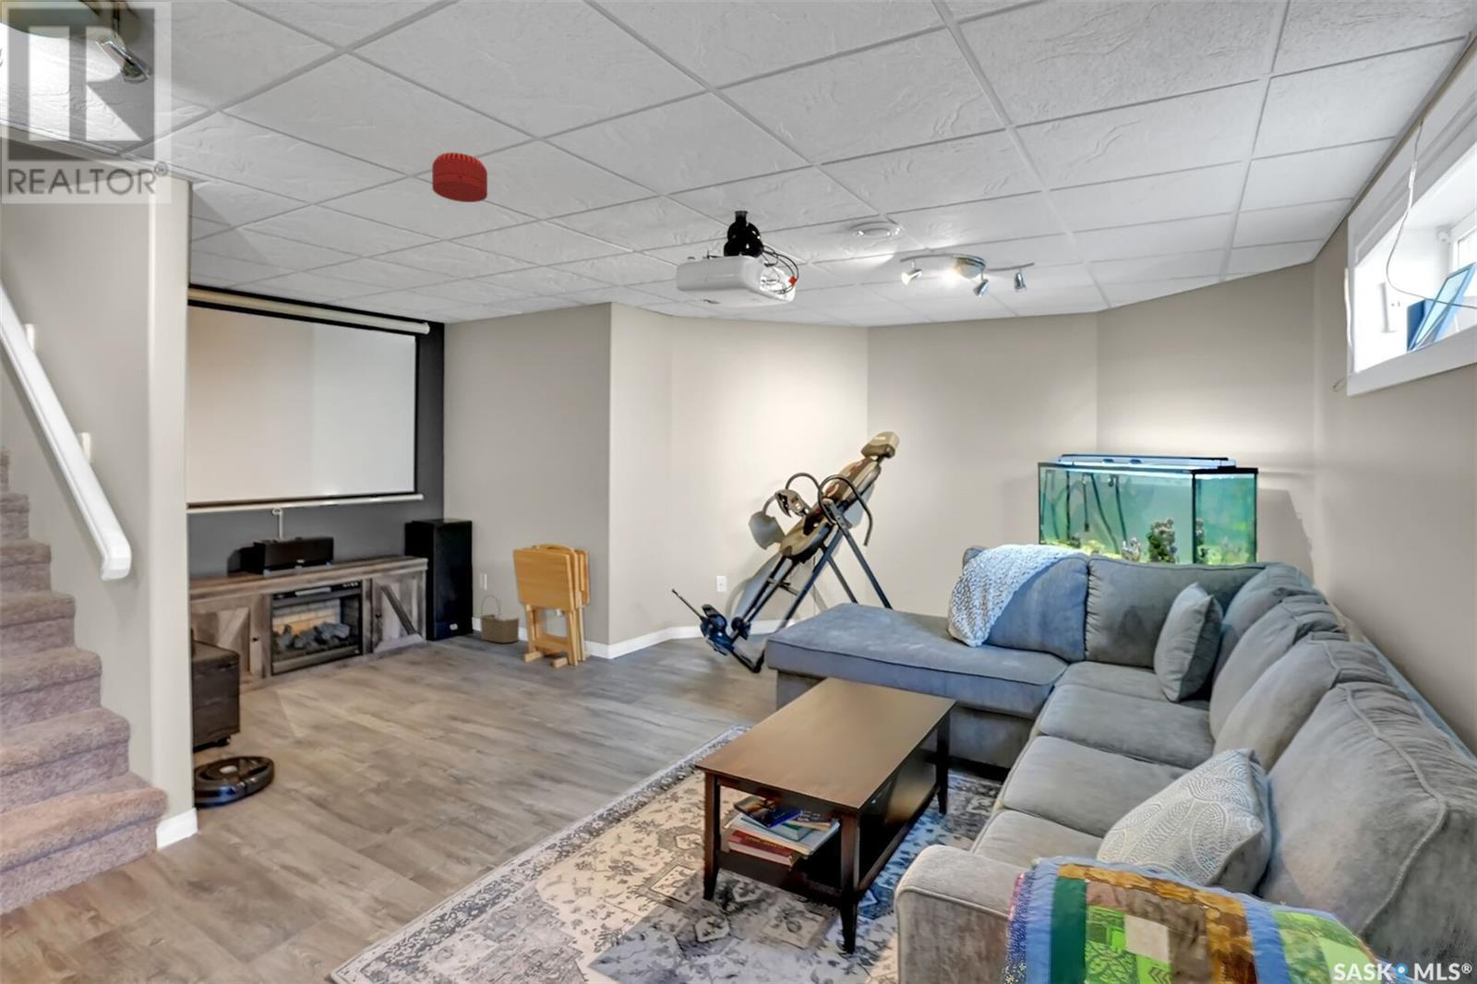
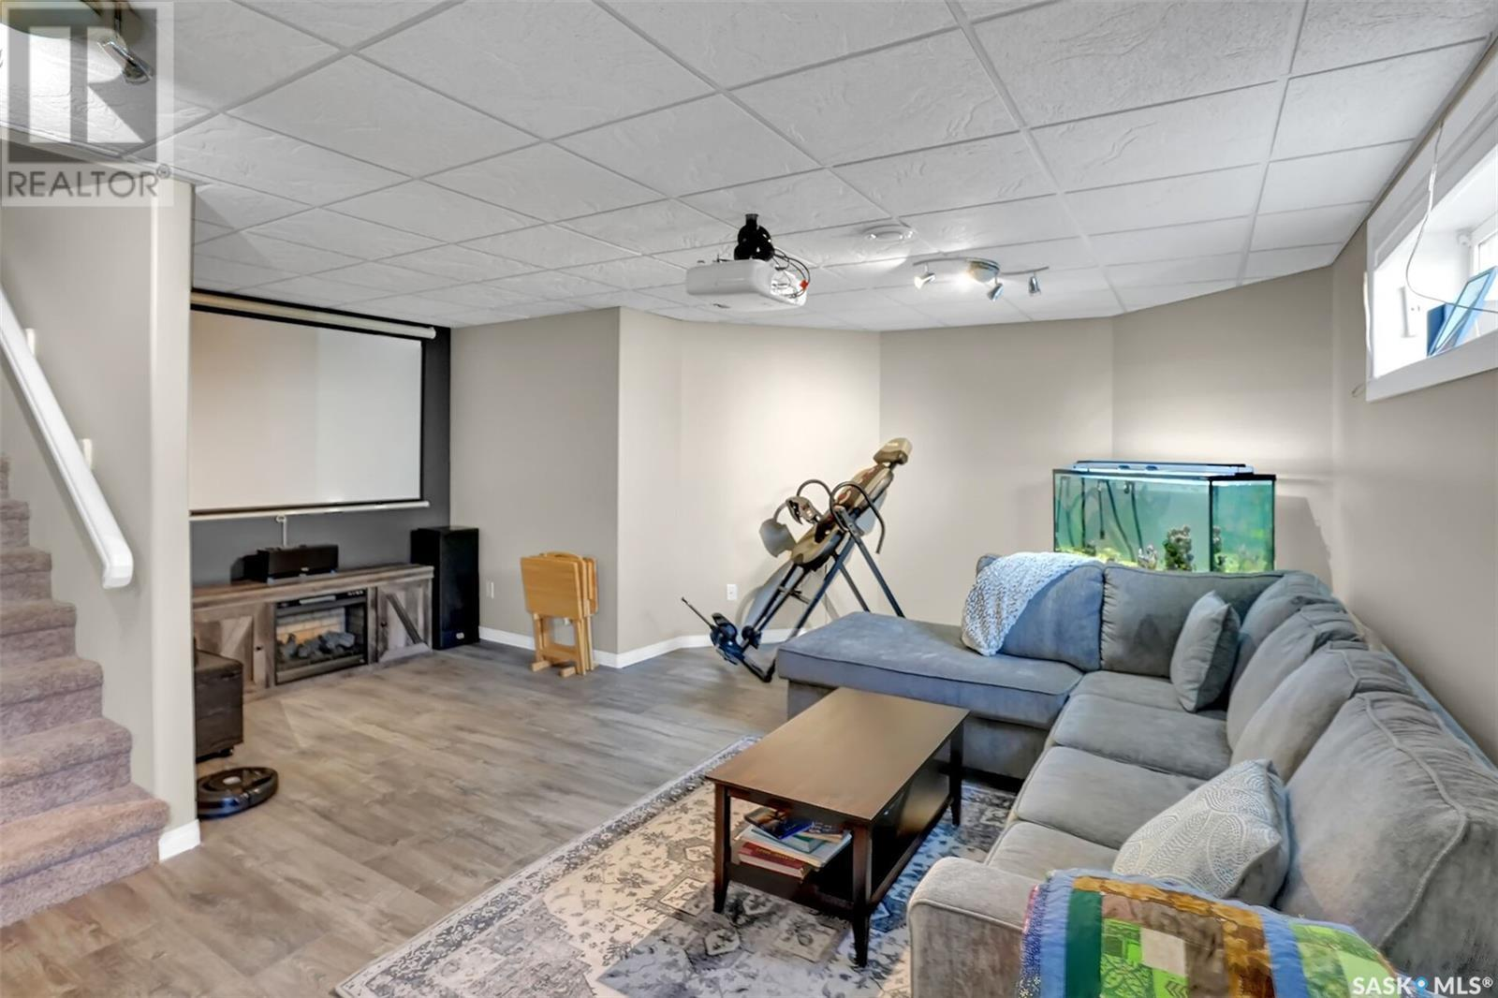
- wicker basket (497, 616)
- smoke detector (460, 177)
